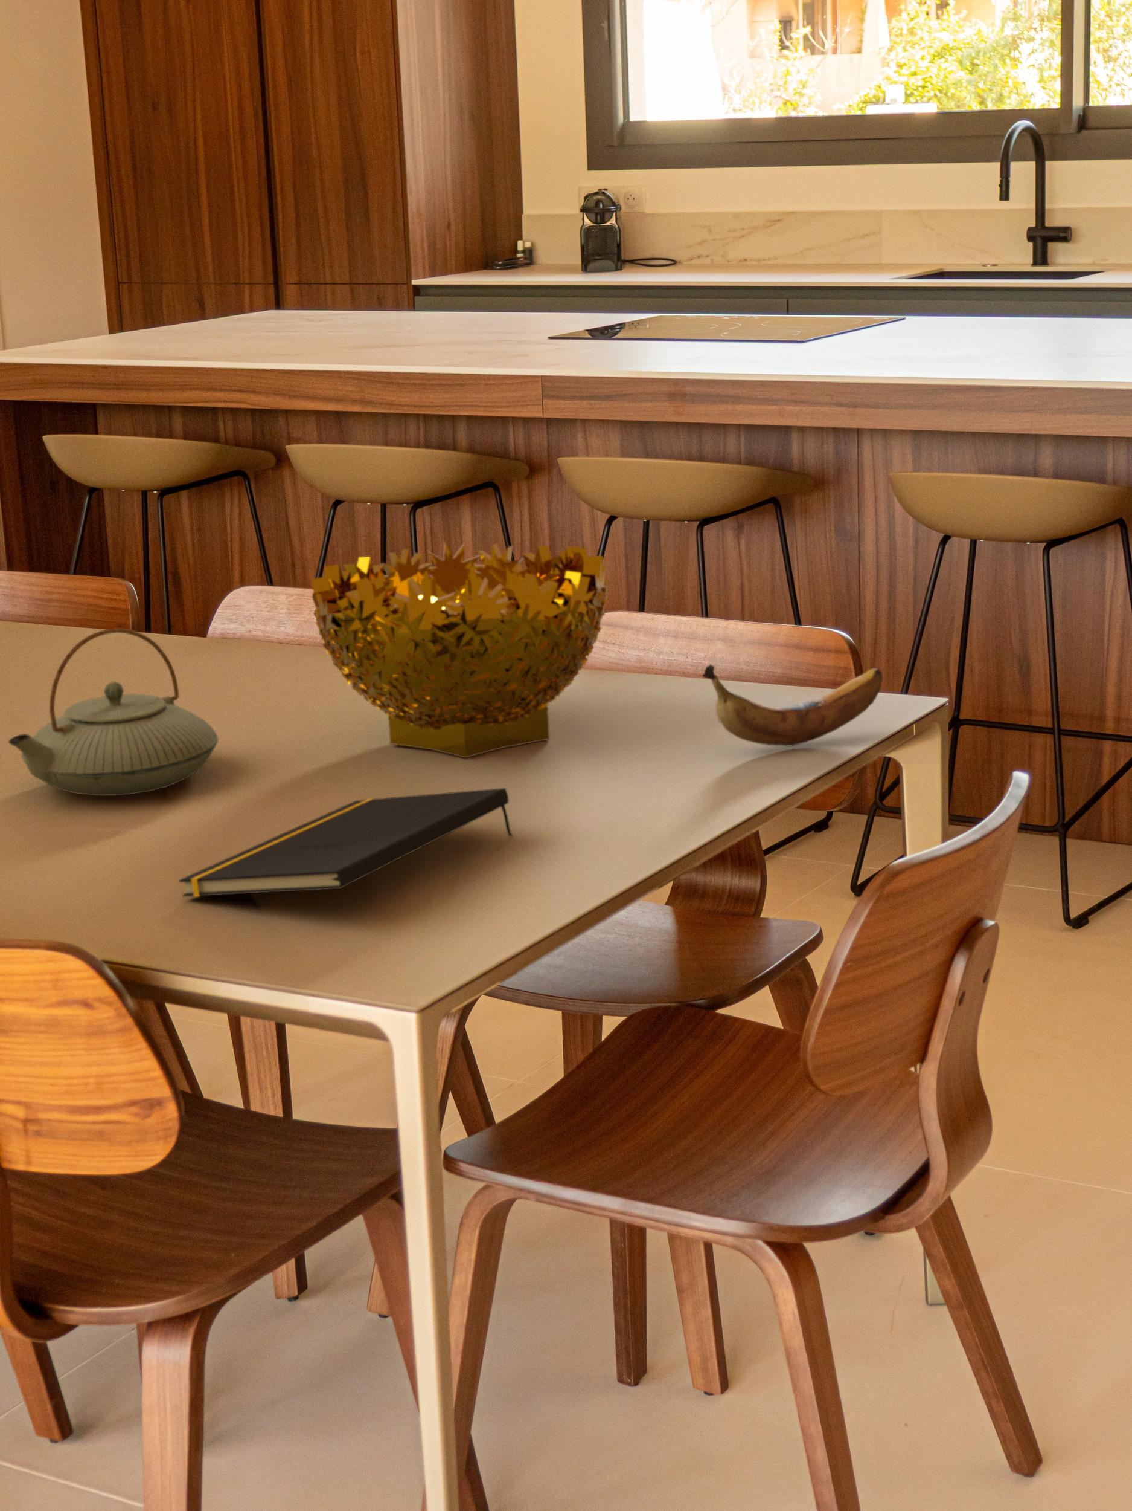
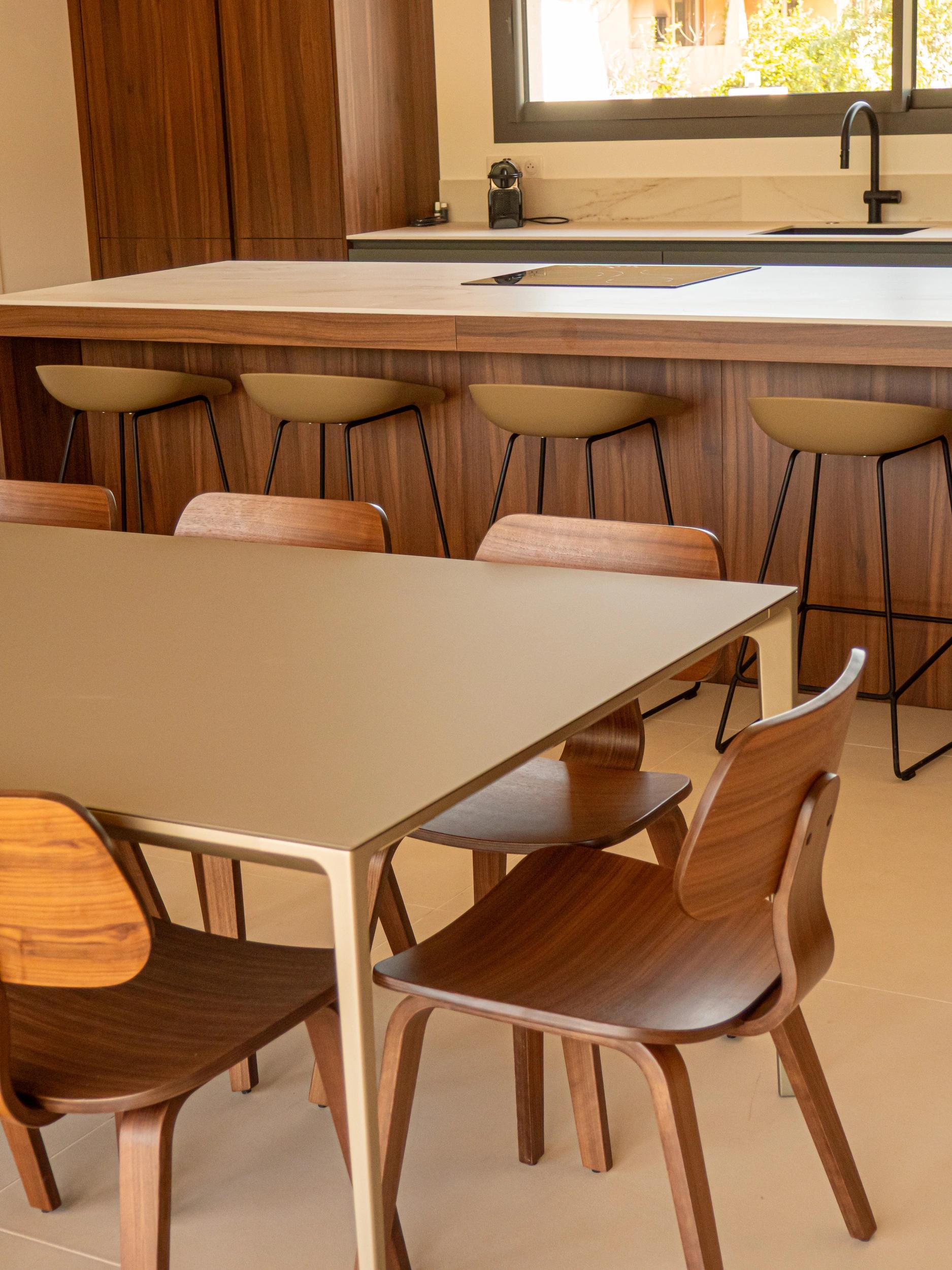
- notepad (348, 840)
- banana (794, 704)
- decorative bowl (463, 645)
- teapot (105, 708)
